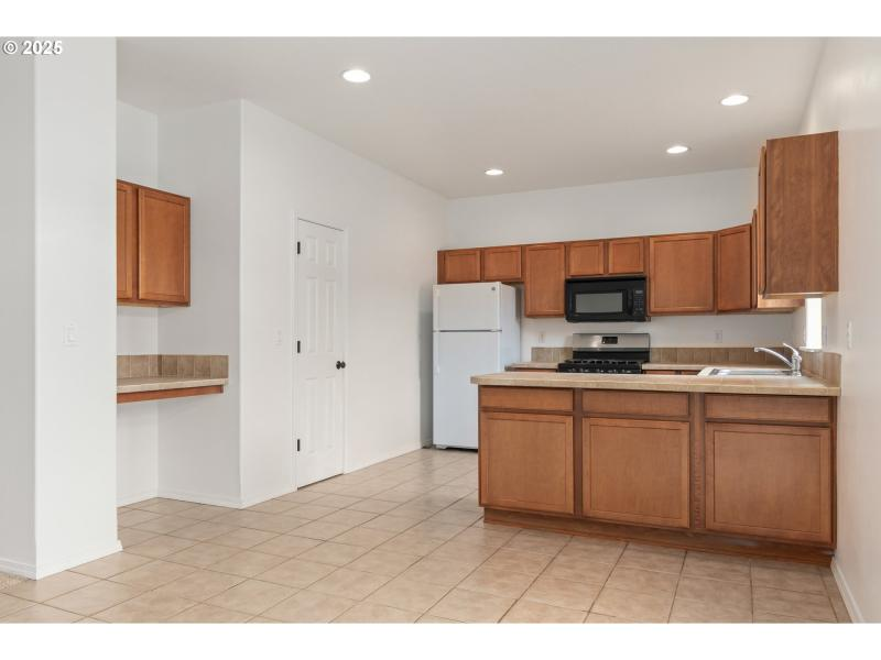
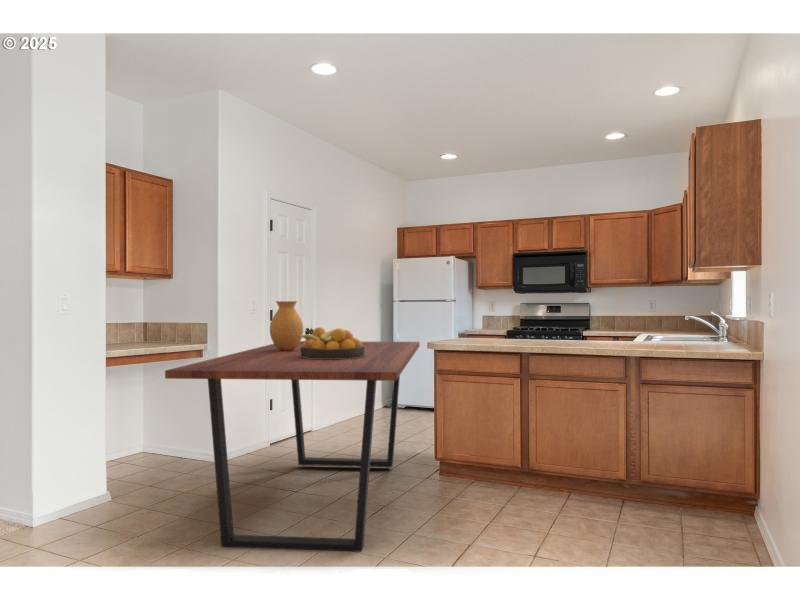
+ dining table (302, 425)
+ vase (286, 325)
+ fruit bowl (332, 341)
